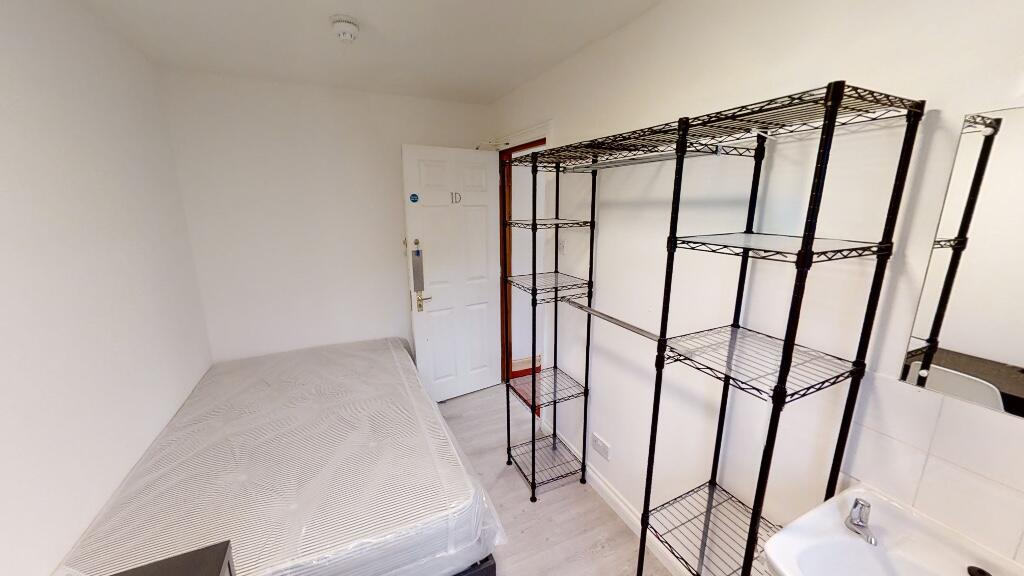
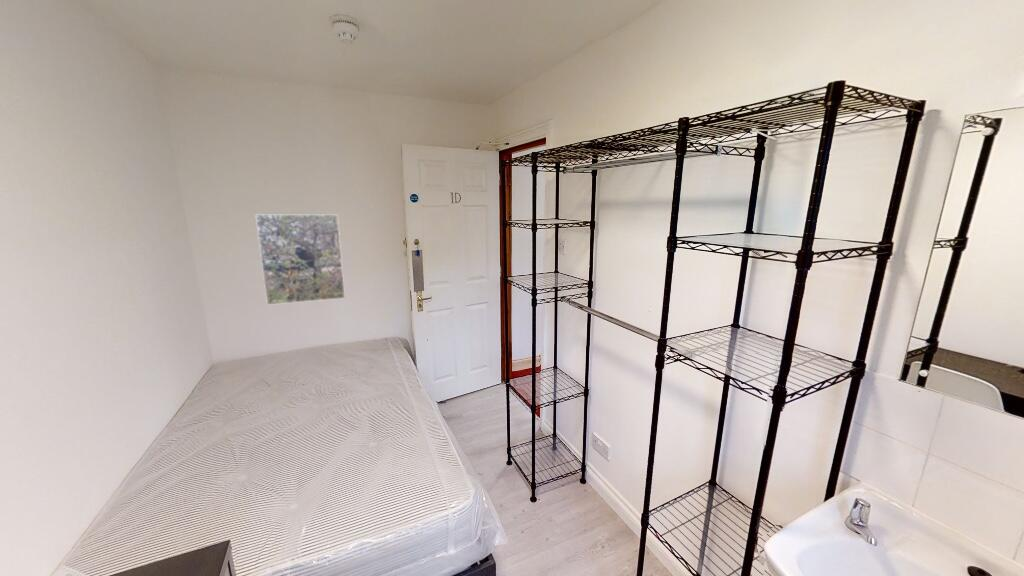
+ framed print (303, 258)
